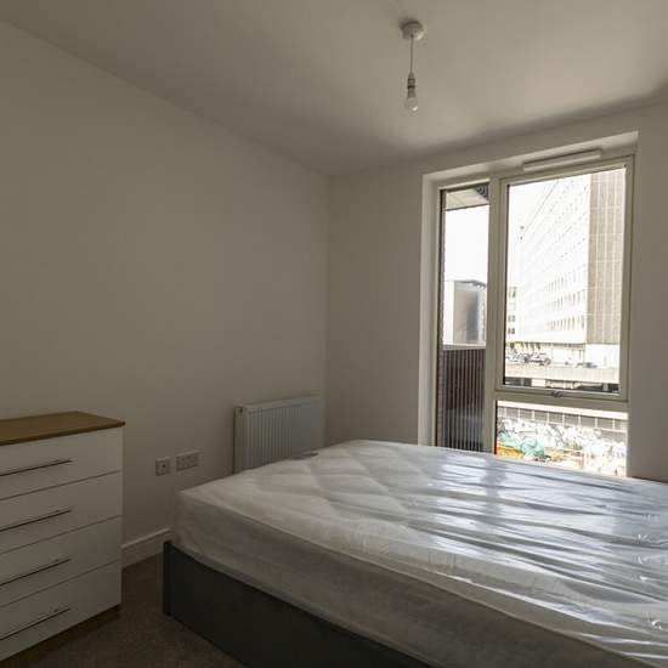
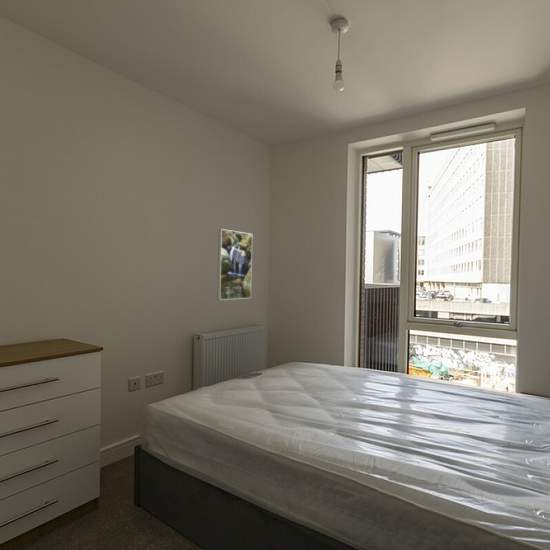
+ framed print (235, 265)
